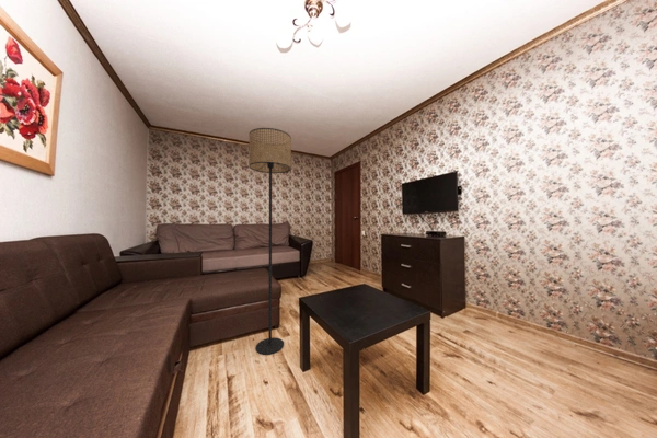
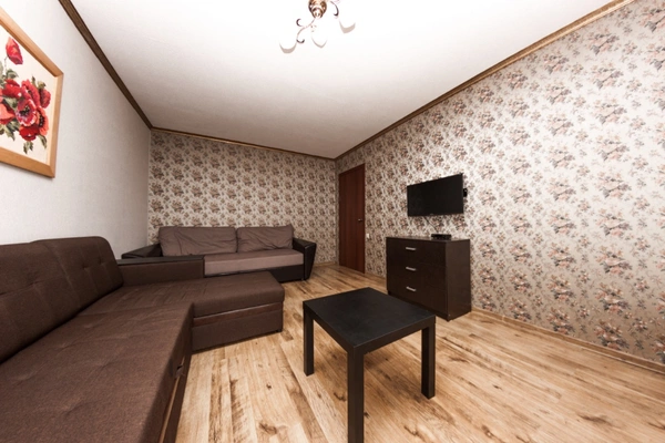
- floor lamp (269, 240)
